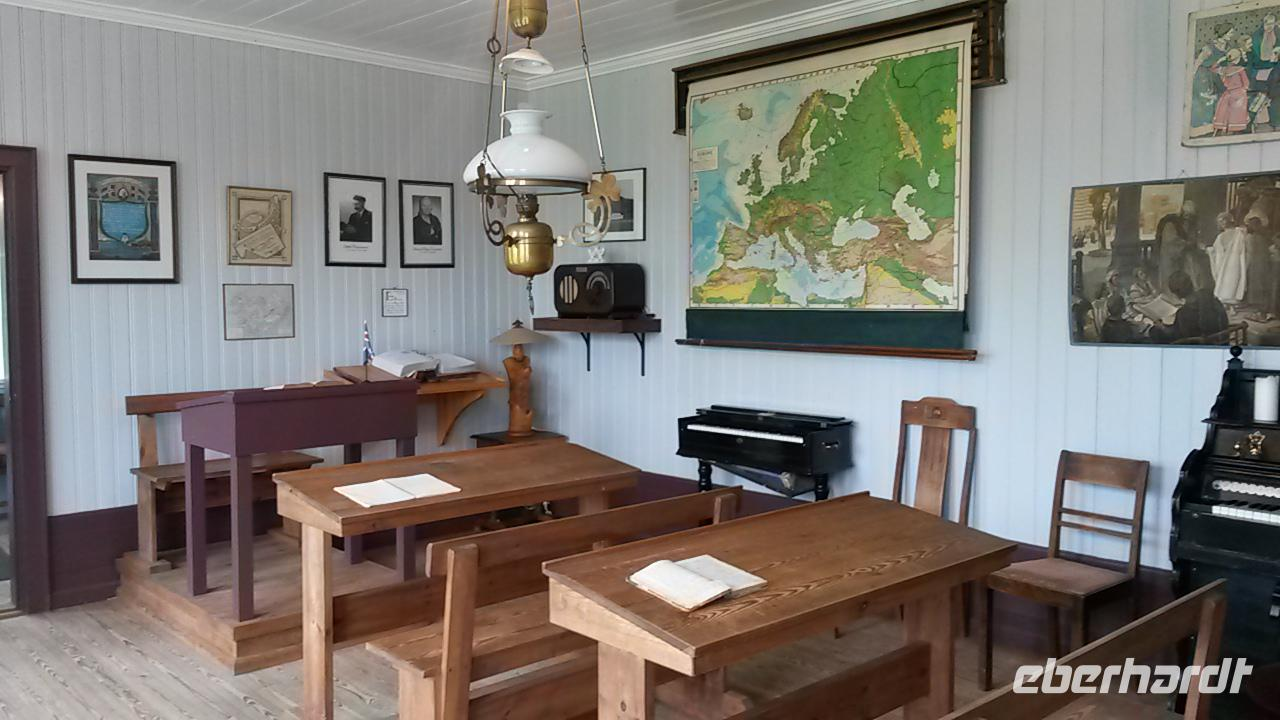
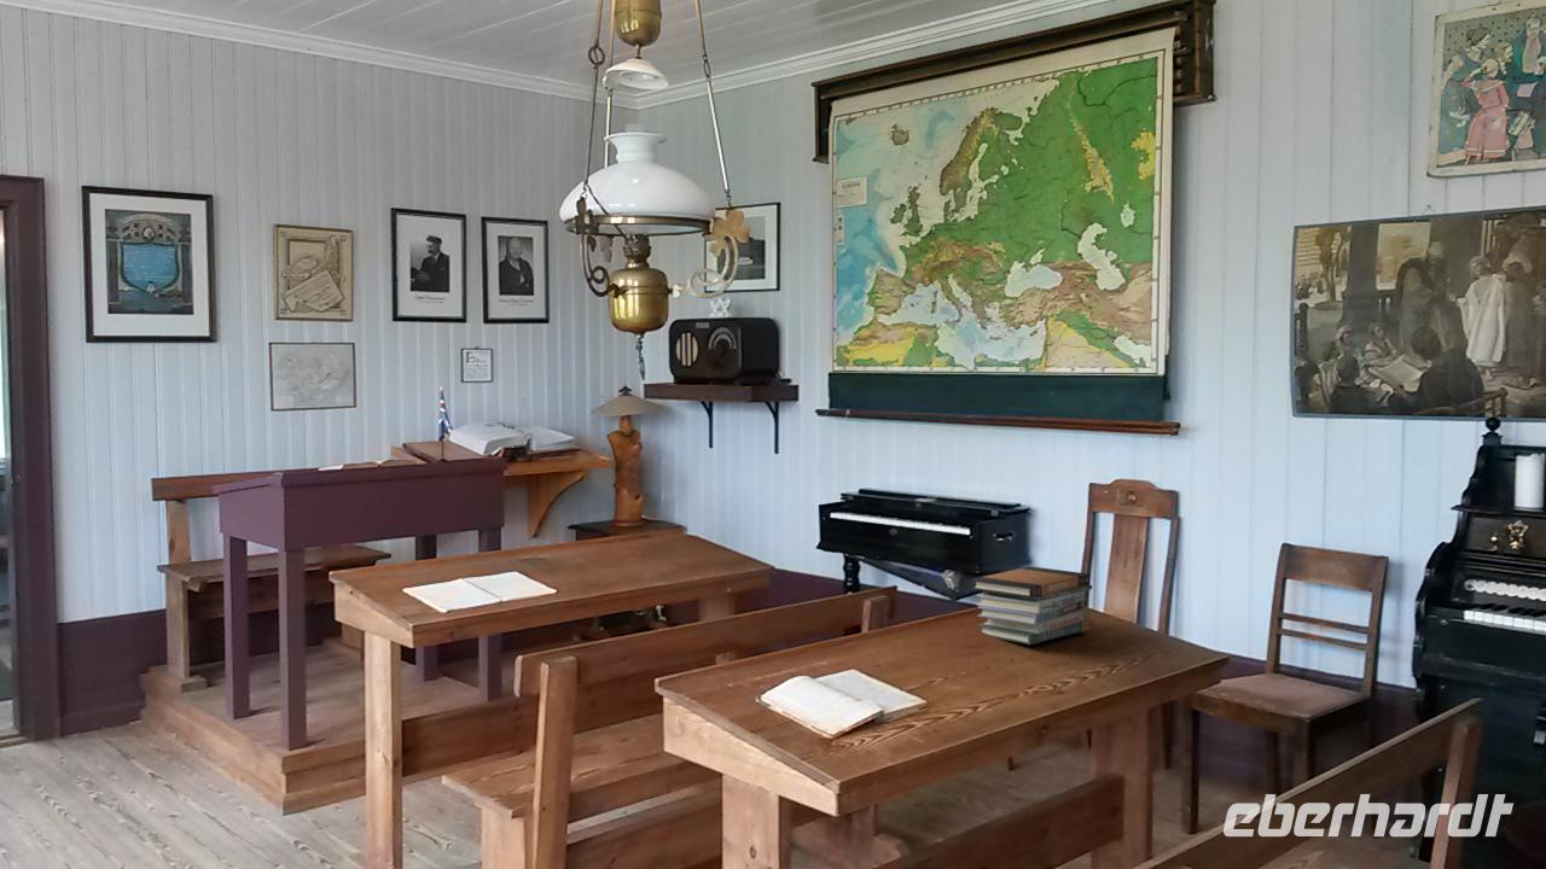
+ book stack (1031, 603)
